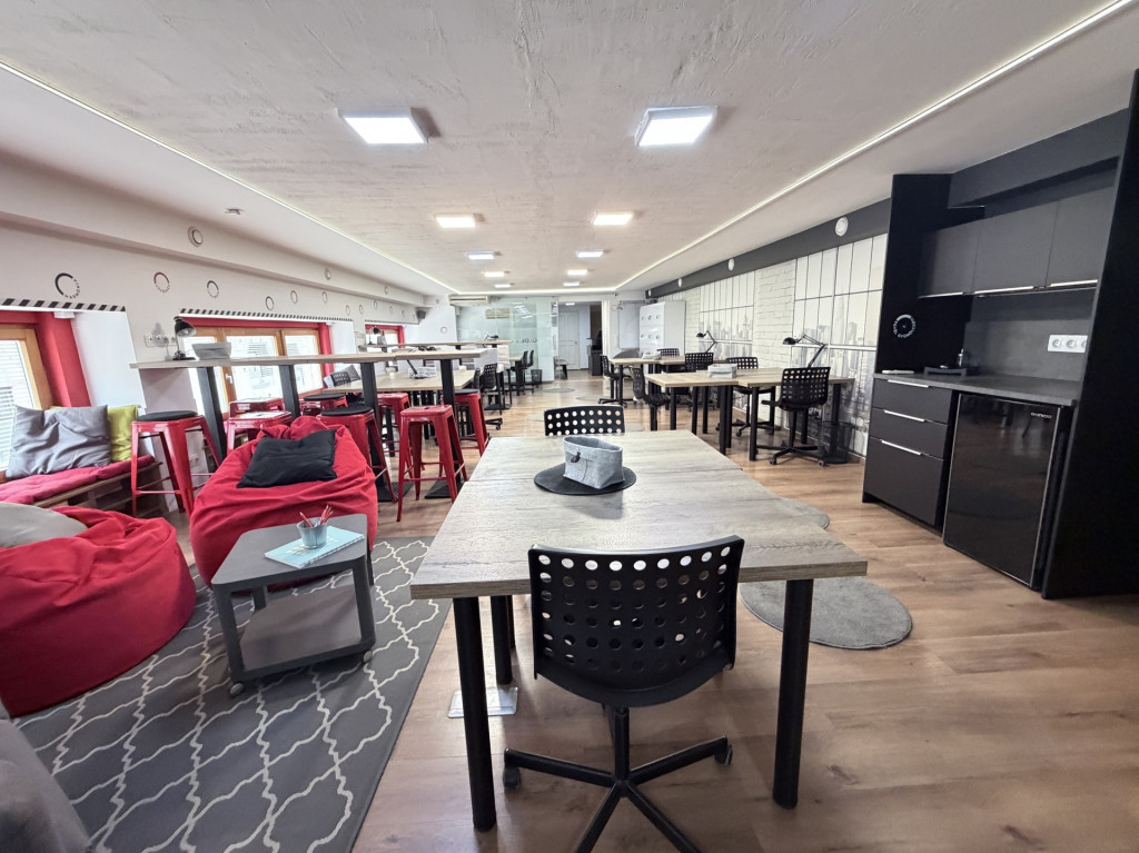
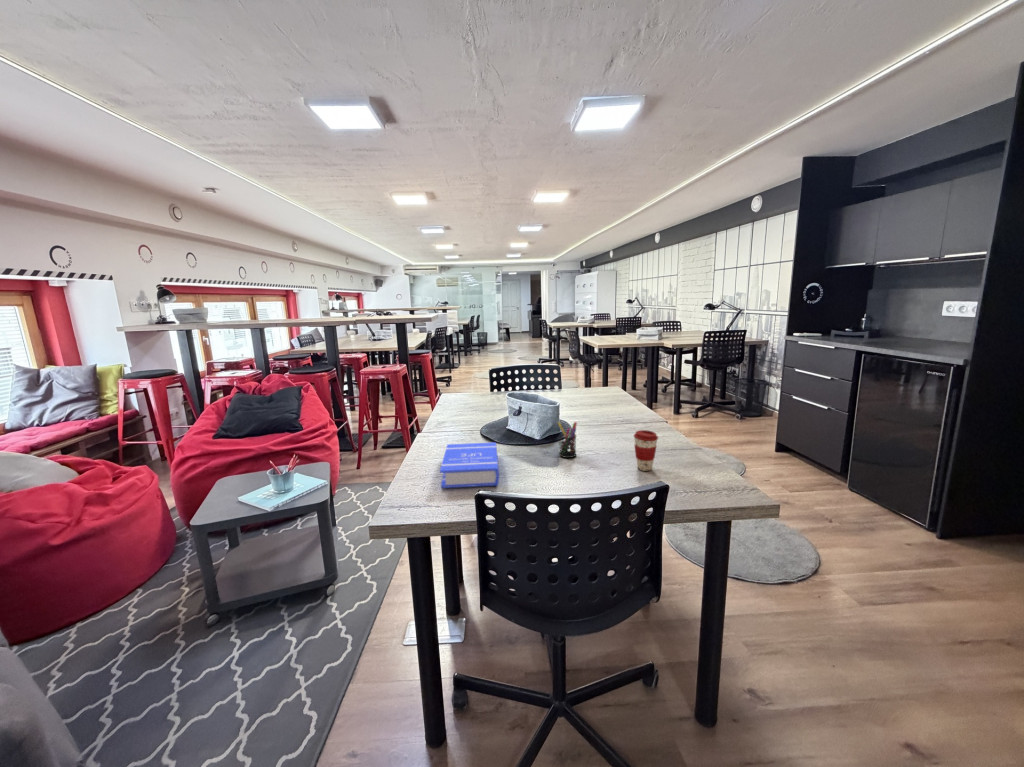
+ coffee cup (645, 450)
+ book (471, 463)
+ pen holder (569, 437)
